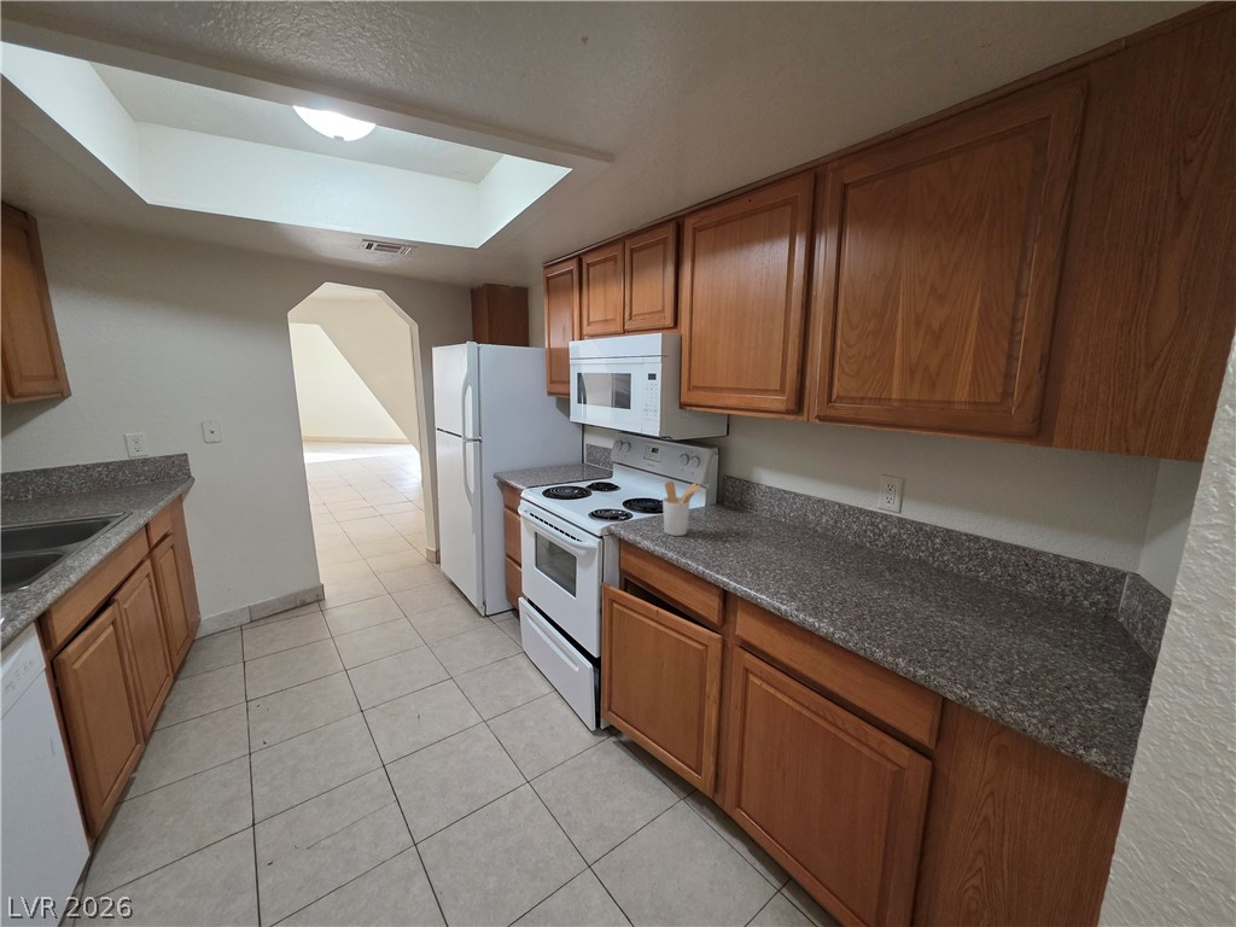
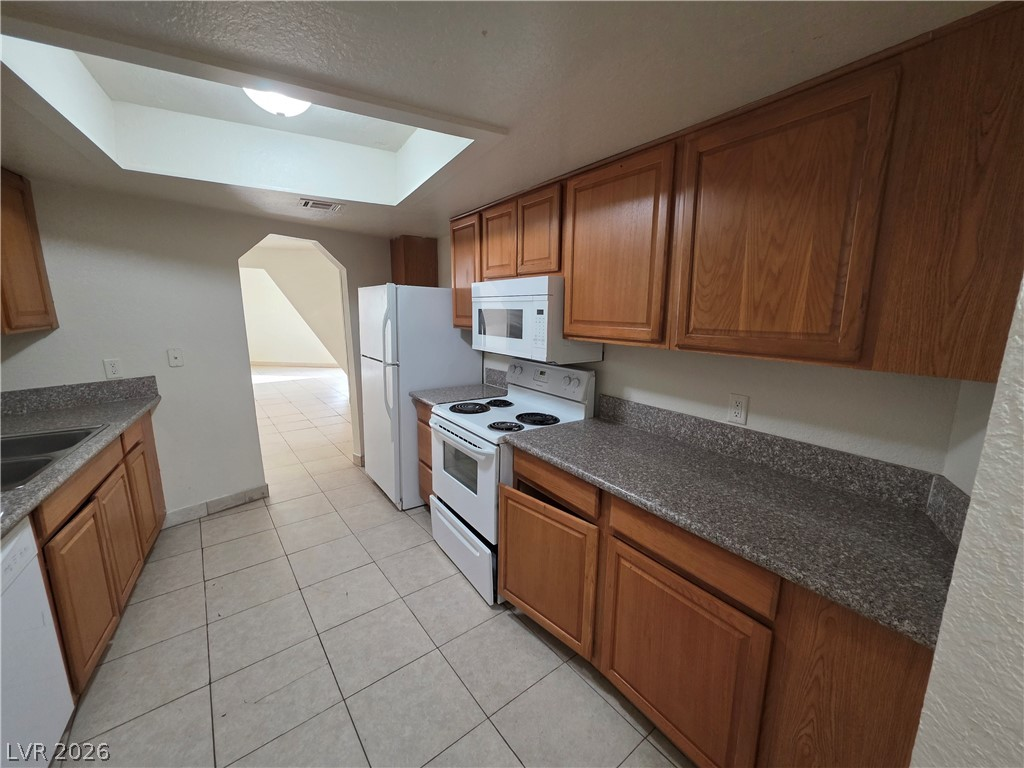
- utensil holder (682, 507)
